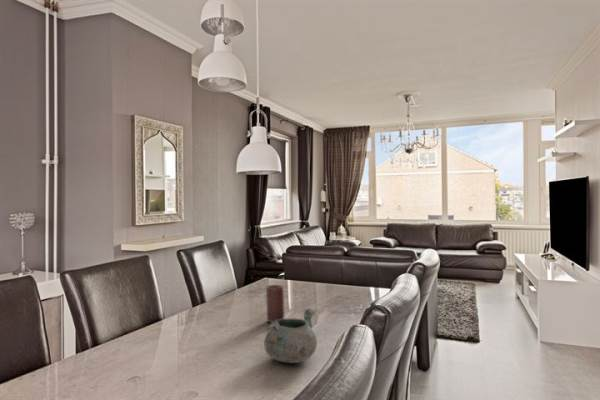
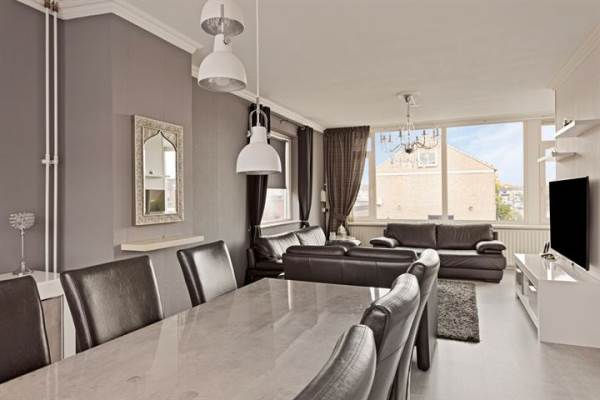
- decorative bowl (291, 336)
- candle (275, 303)
